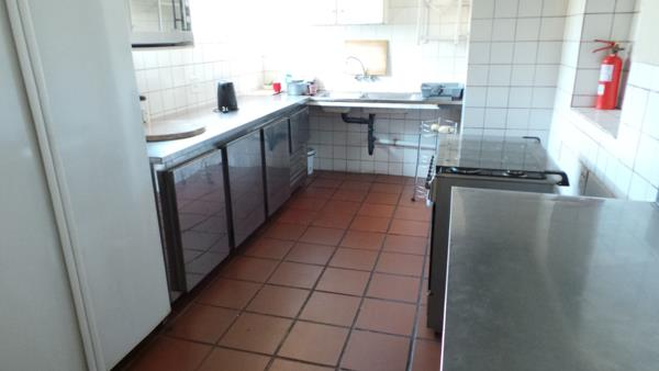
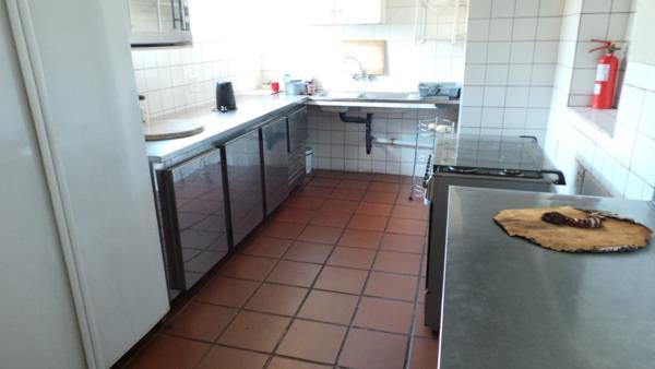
+ cutting board (570, 221)
